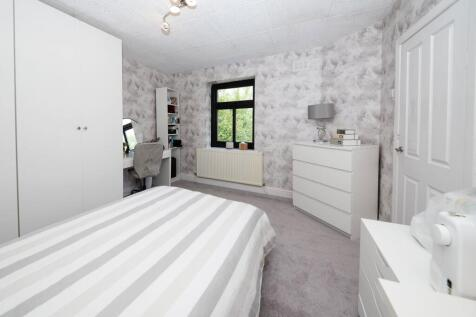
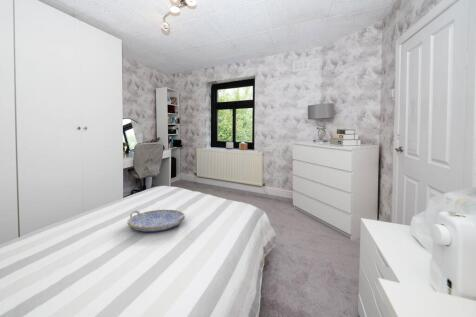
+ serving tray (157, 218)
